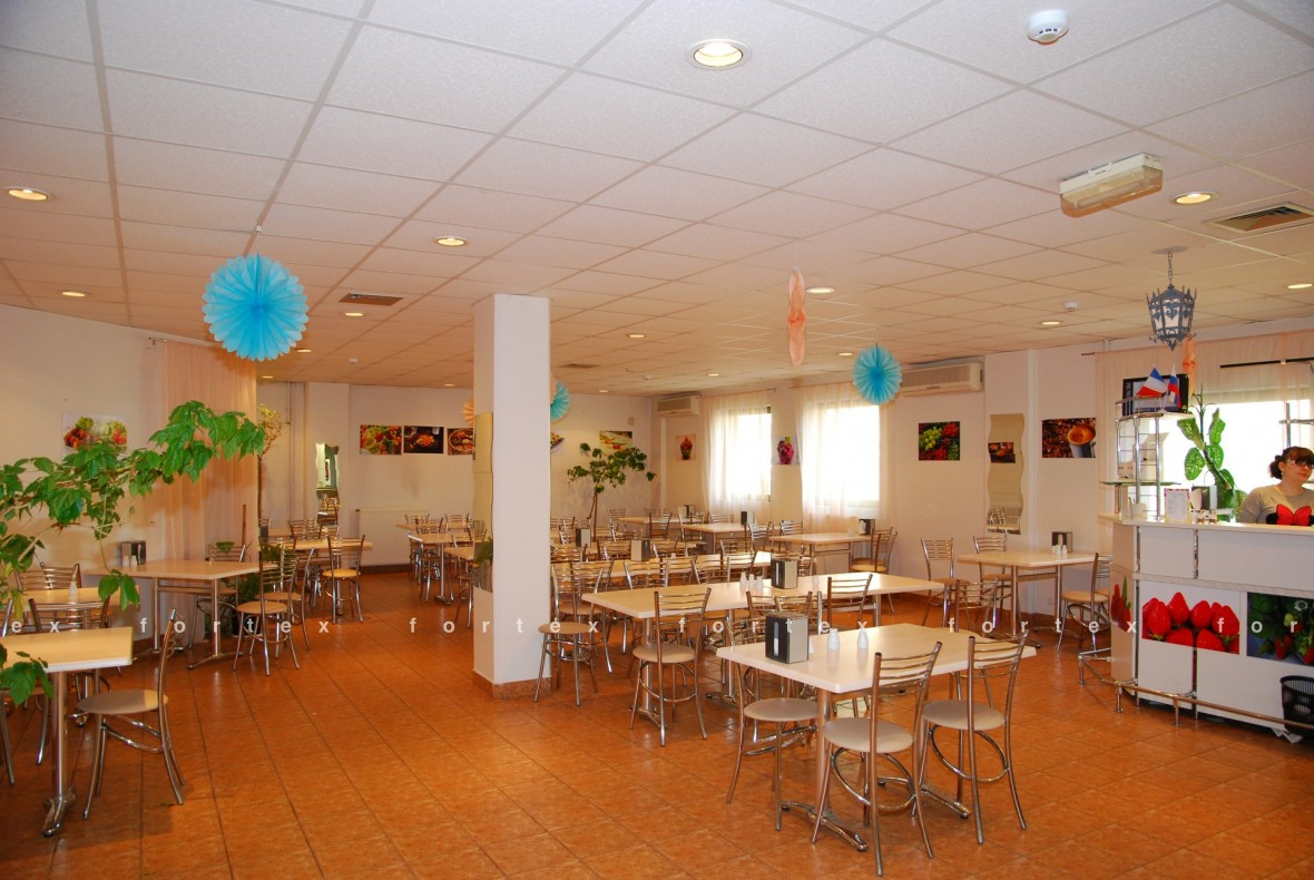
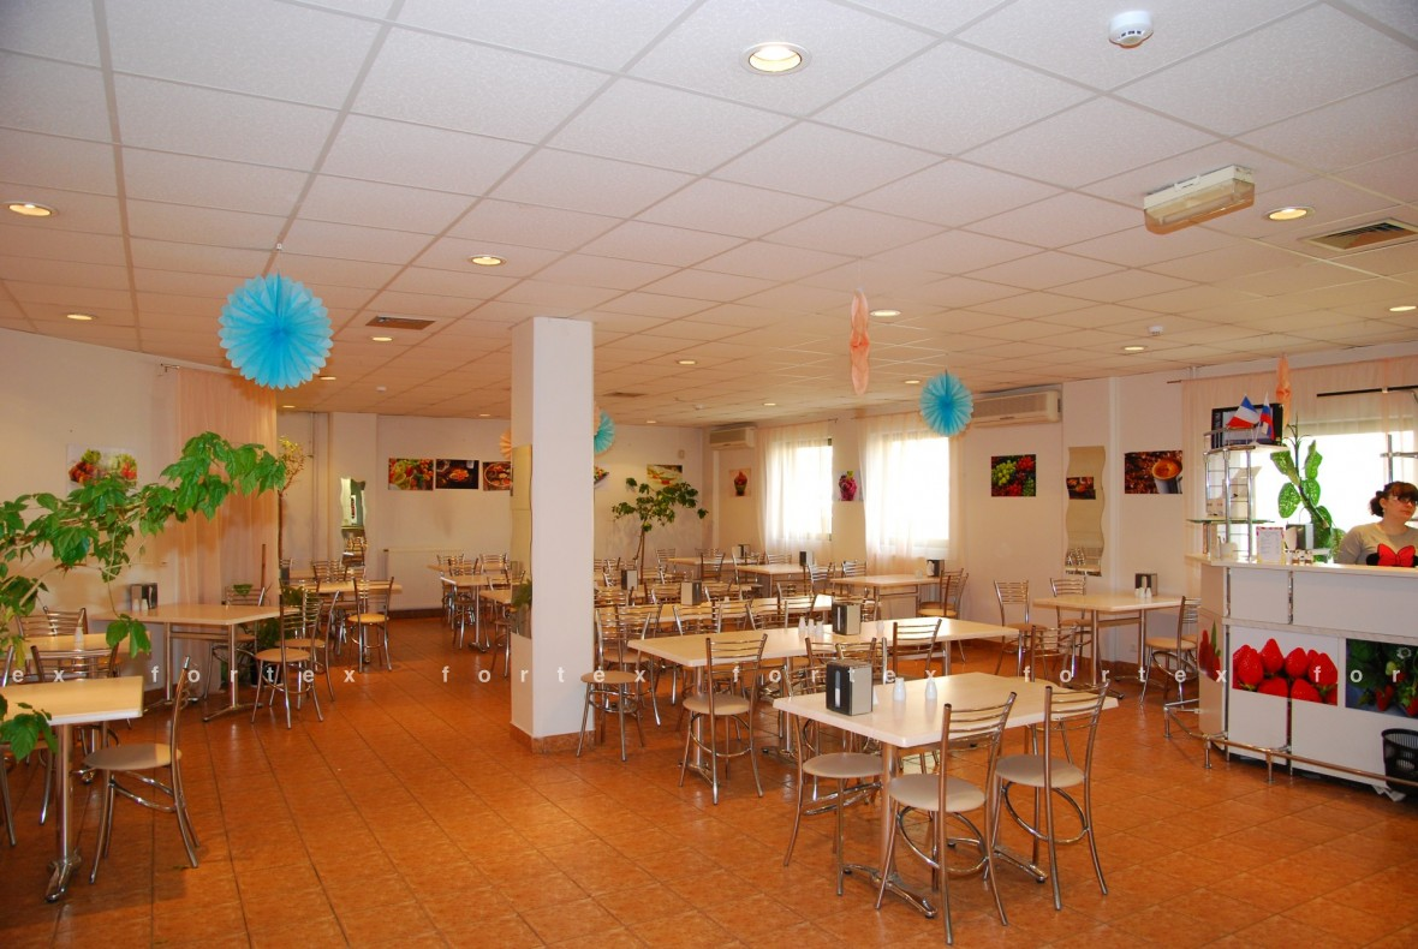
- hanging lantern (1170, 301)
